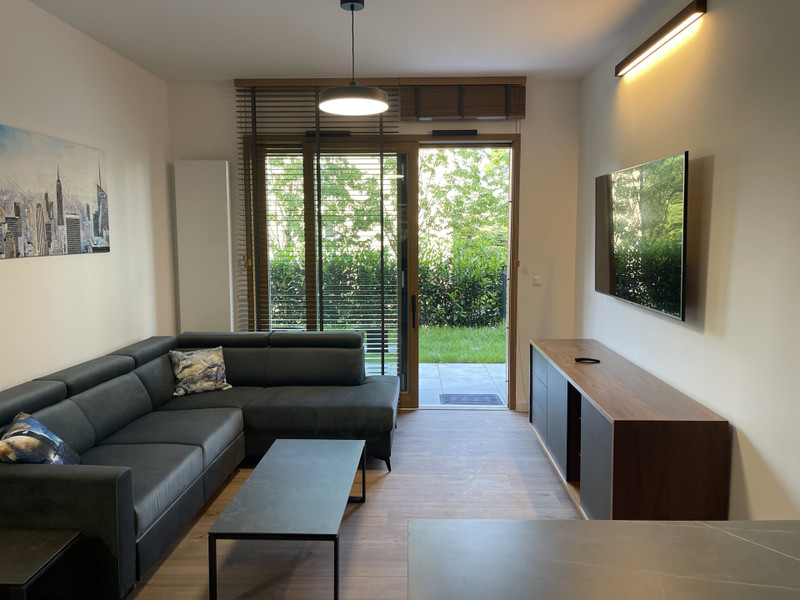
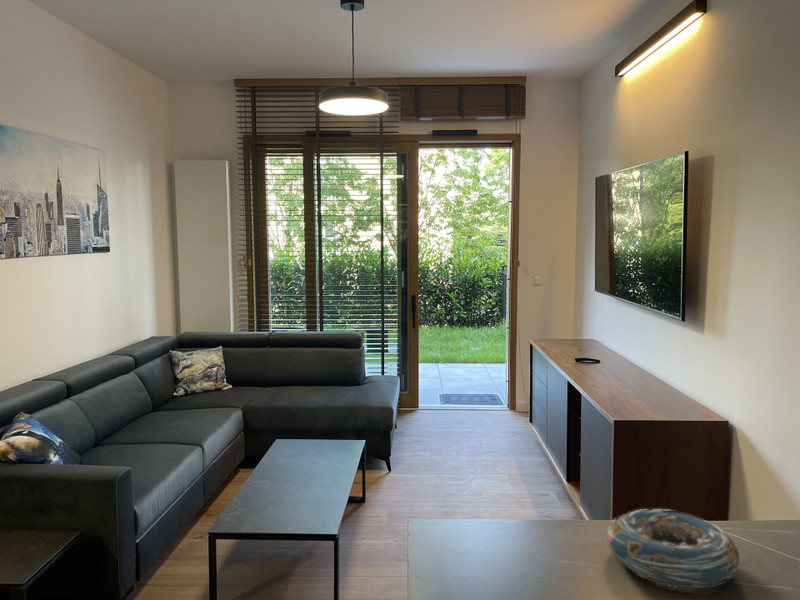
+ decorative bowl (671, 545)
